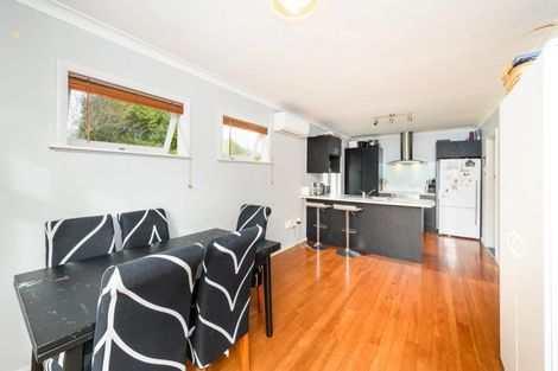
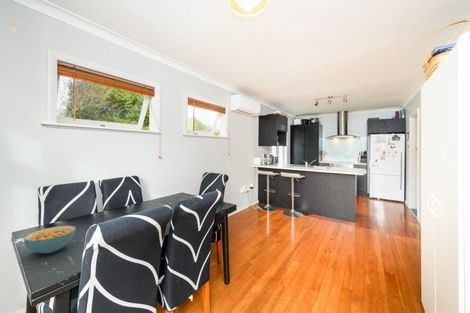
+ cereal bowl (51, 241)
